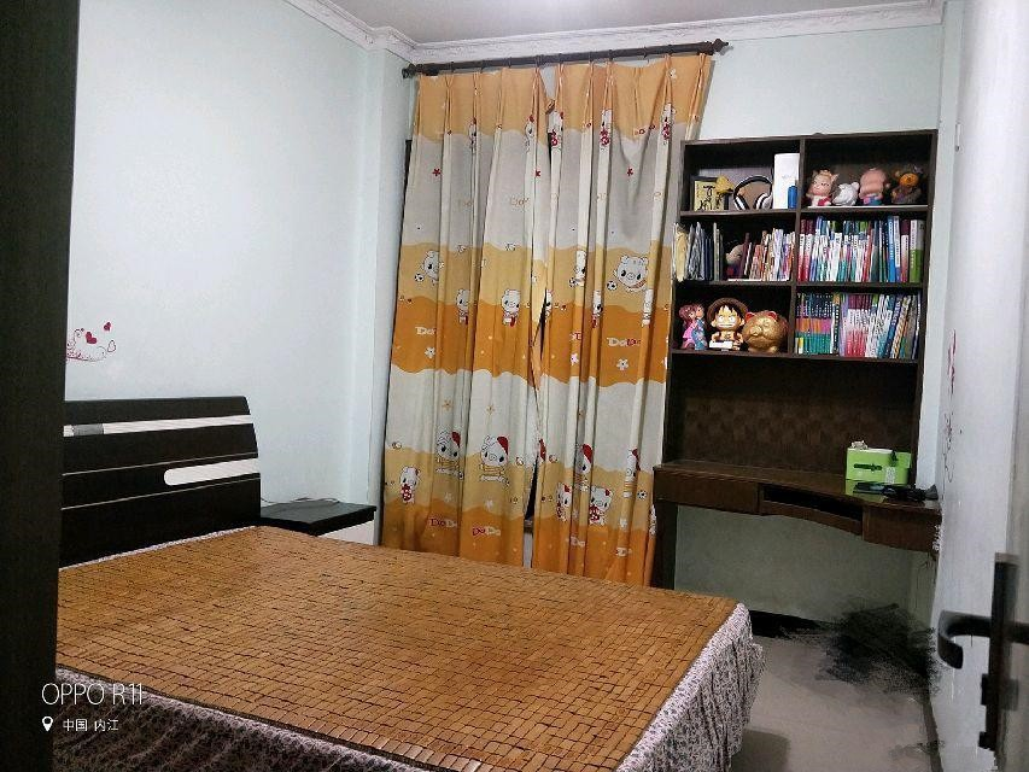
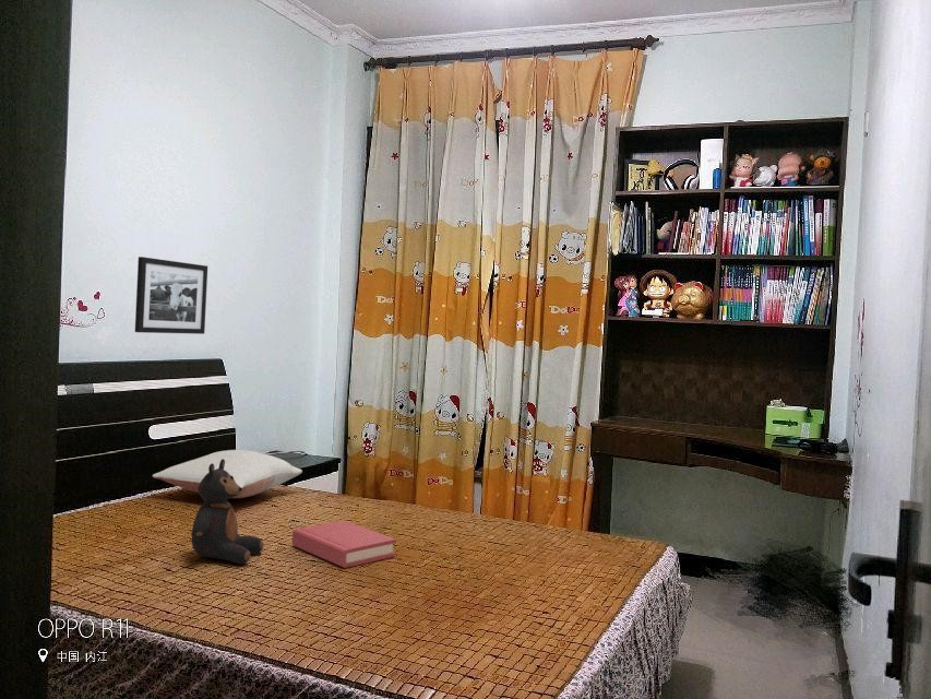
+ pillow (229, 473)
+ teddy bear (228, 509)
+ picture frame (172, 297)
+ hardback book (343, 542)
